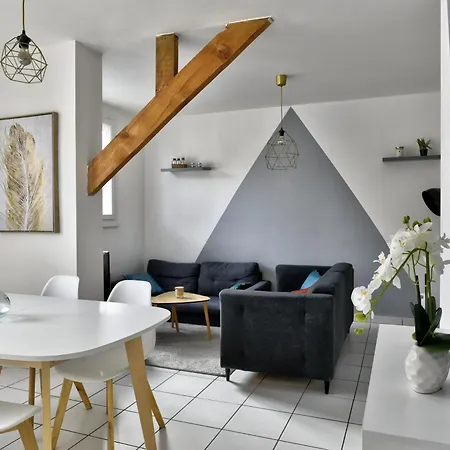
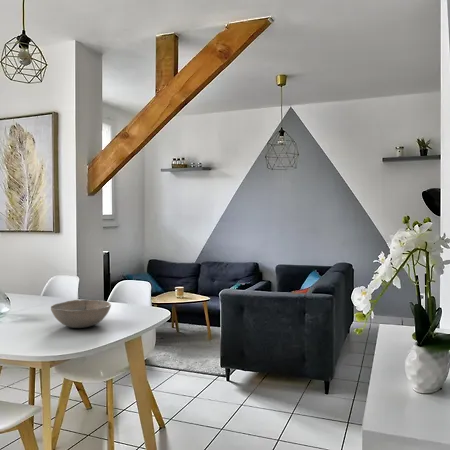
+ bowl (81, 314)
